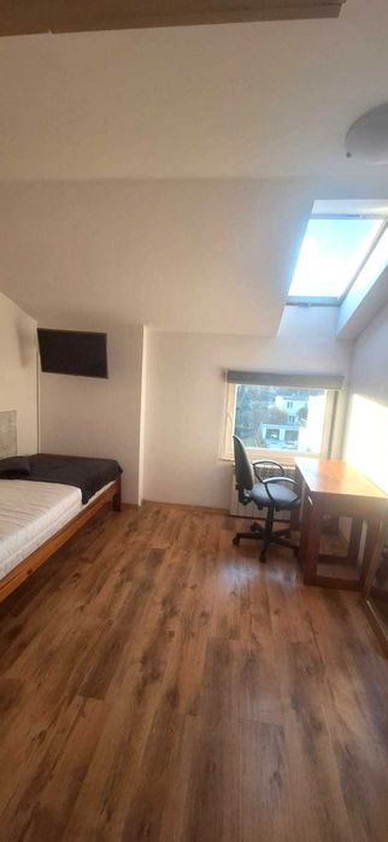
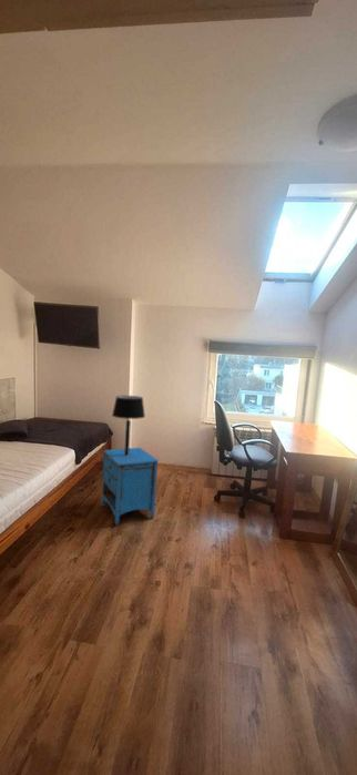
+ table lamp (128, 426)
+ nightstand (128, 483)
